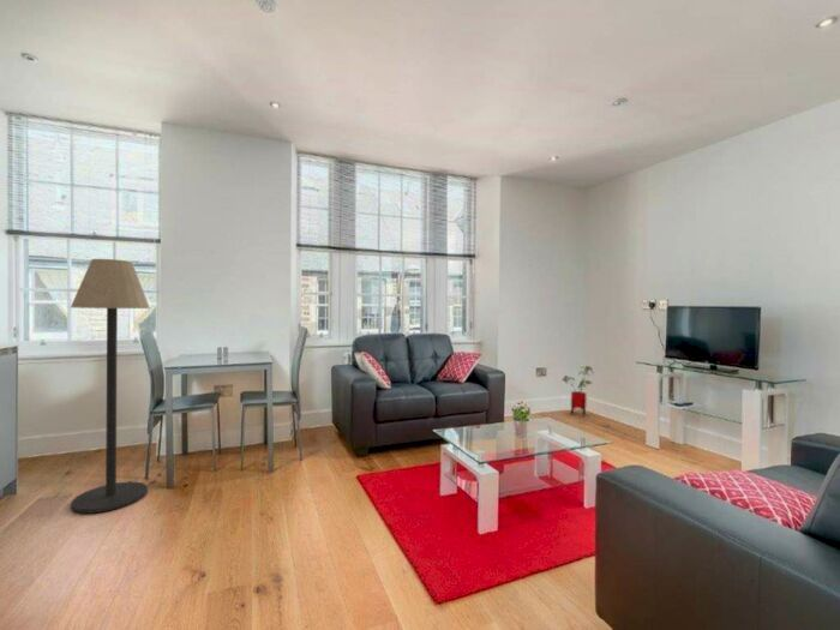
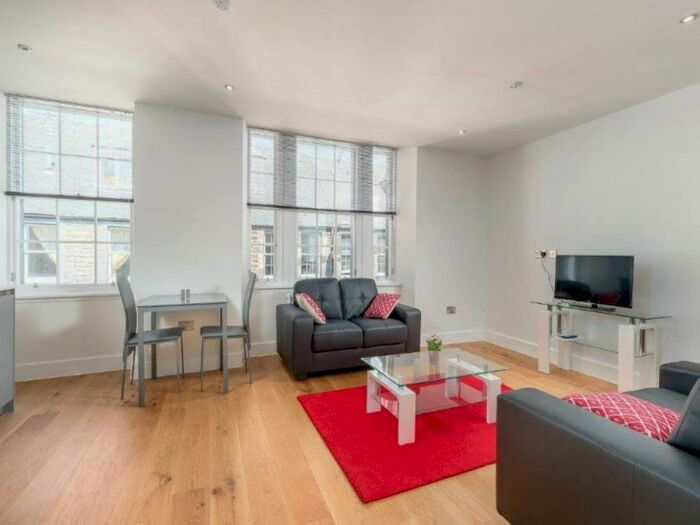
- floor lamp (112, 379)
- house plant (580, 390)
